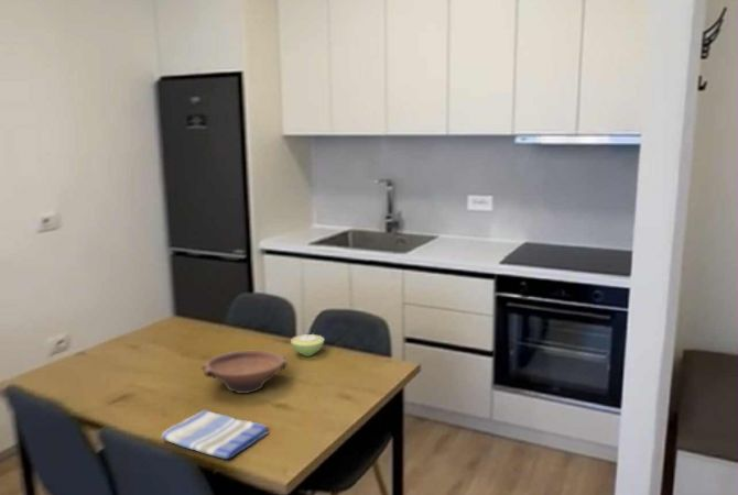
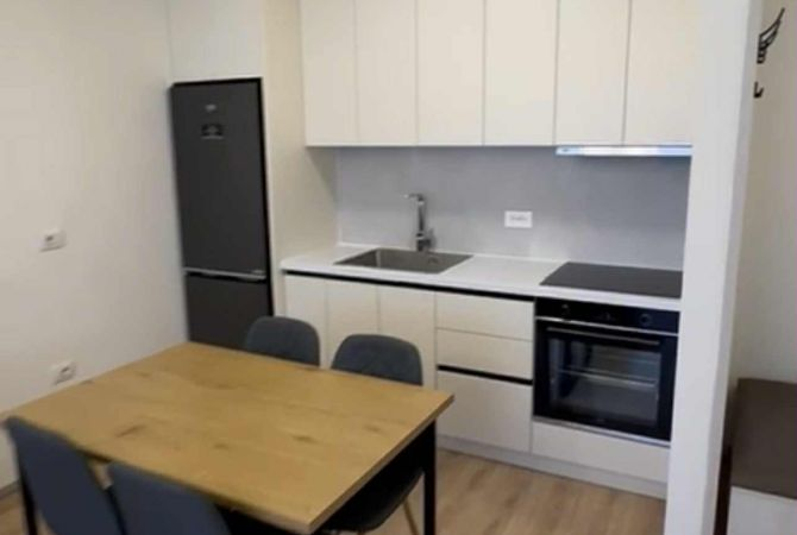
- dish towel (215, 432)
- bowl (245, 373)
- sugar bowl (307, 344)
